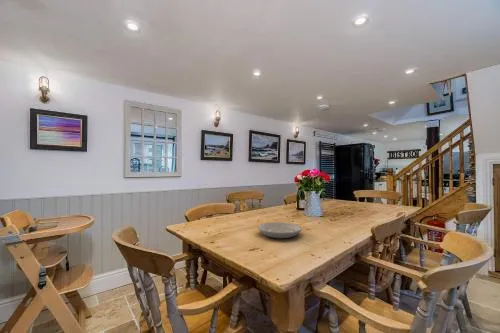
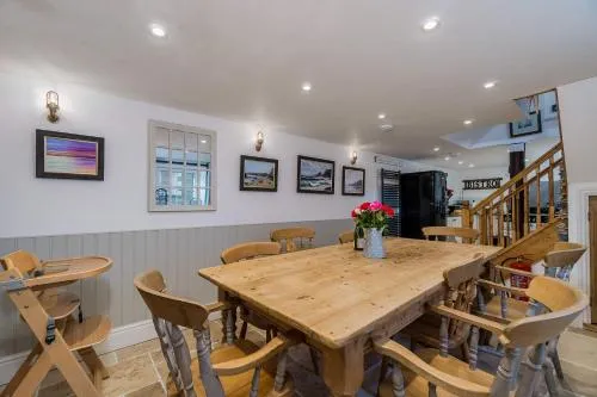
- plate (279, 230)
